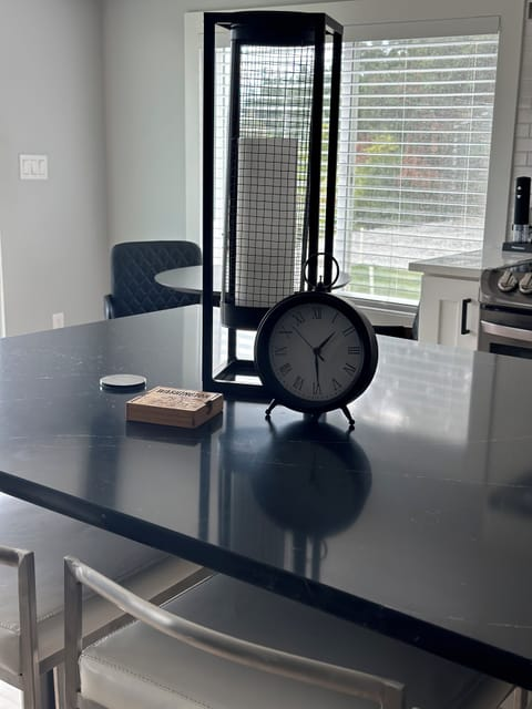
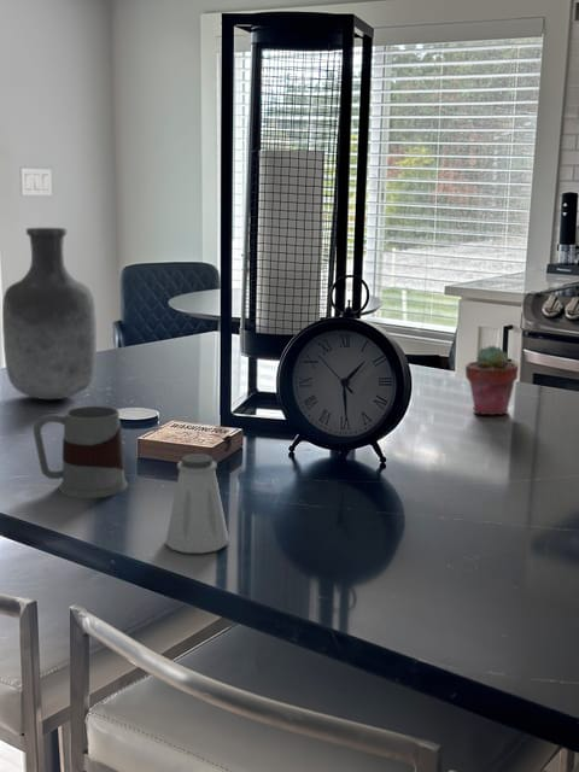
+ saltshaker (197, 499)
+ mug (81, 450)
+ potted succulent (491, 378)
+ vase (49, 314)
